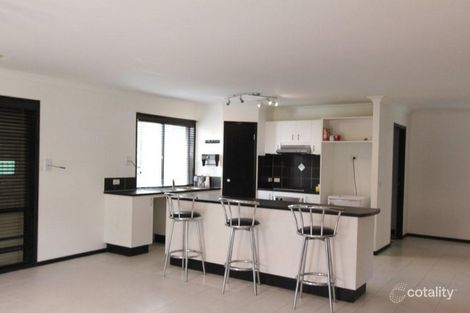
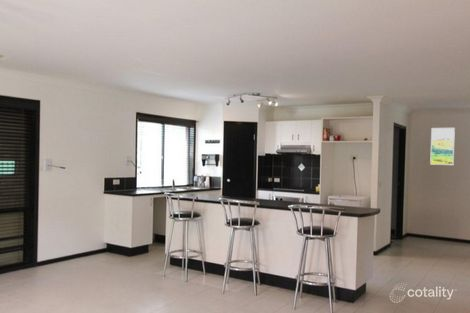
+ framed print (442, 146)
